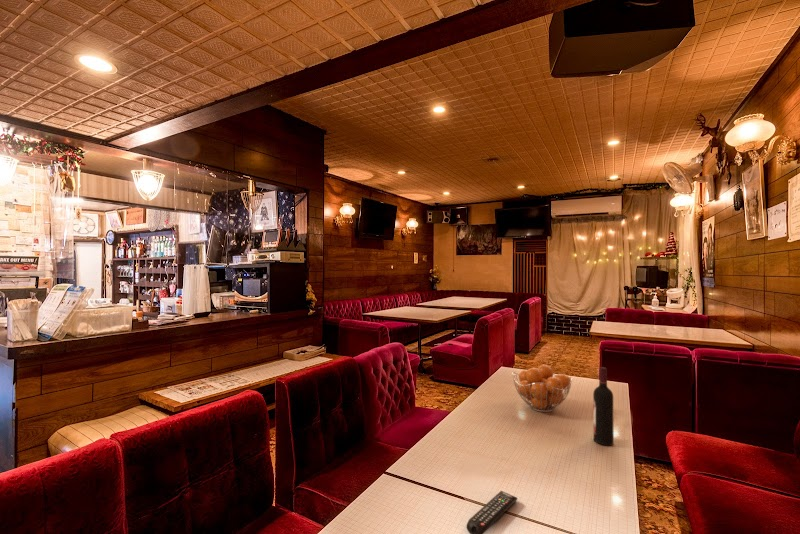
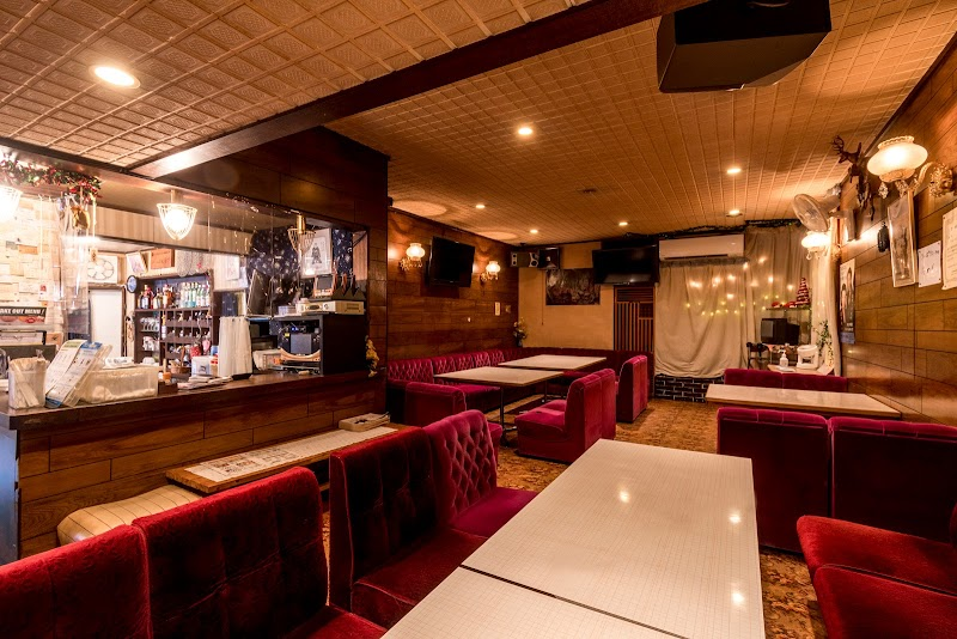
- wine bottle (603, 404)
- remote control (493, 511)
- fruit basket (541, 387)
